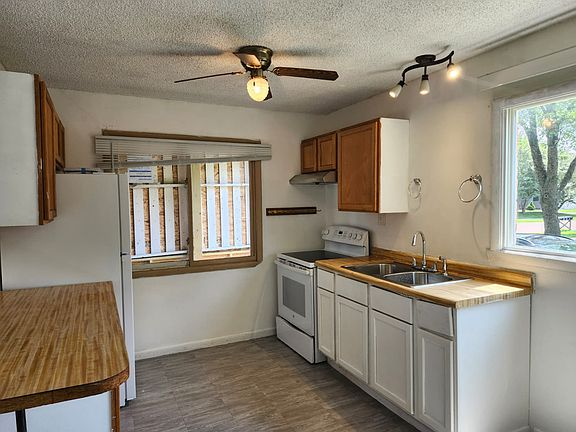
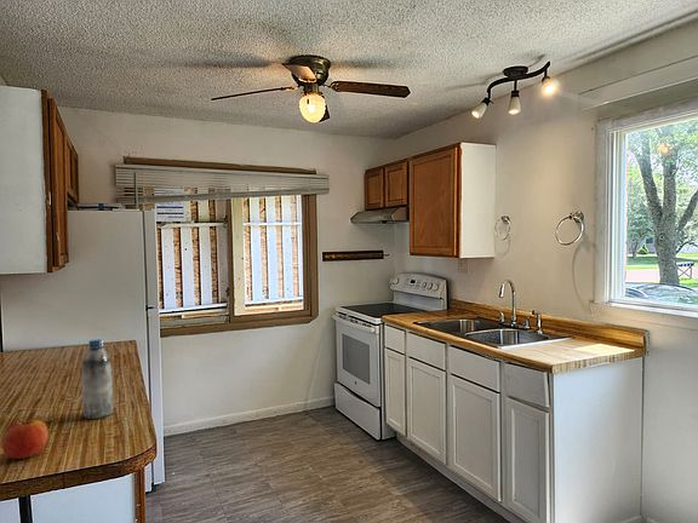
+ water bottle (97, 377)
+ fruit (24, 436)
